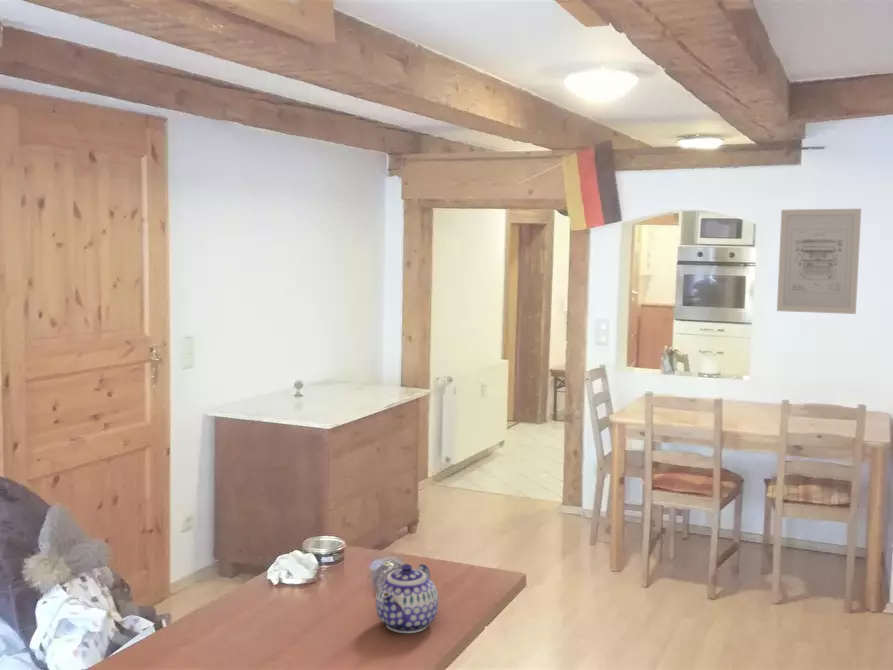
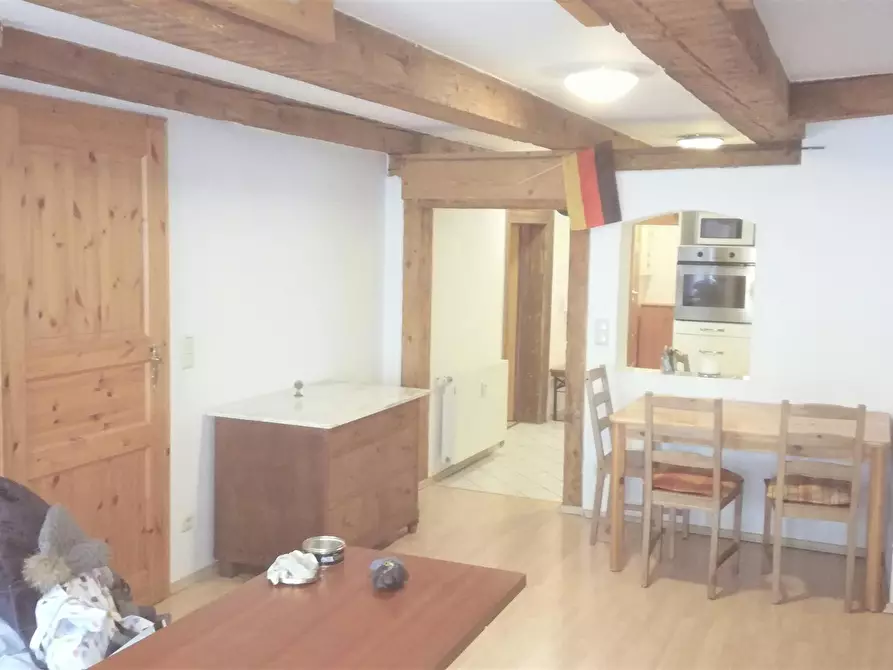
- teapot (407, 594)
- wall art (818, 261)
